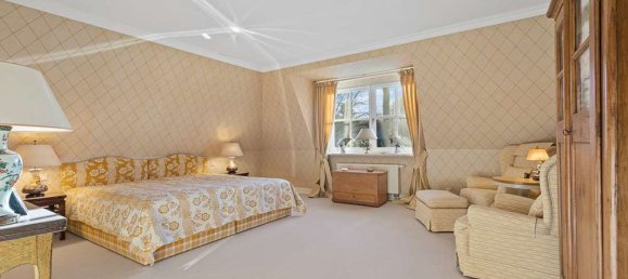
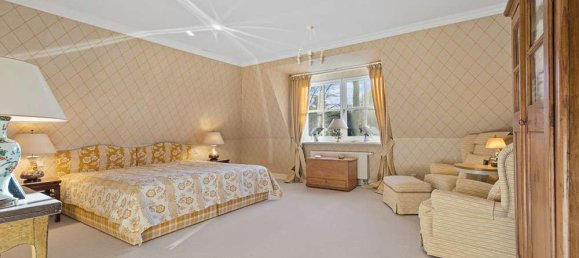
+ chandelier (310, 49)
